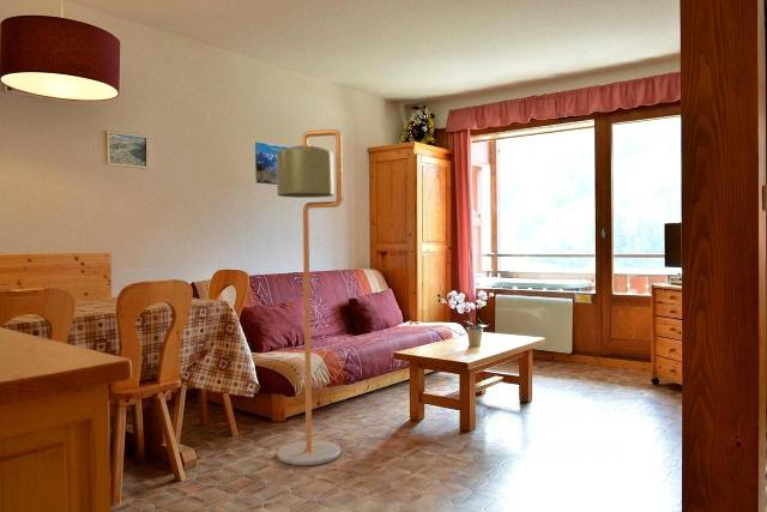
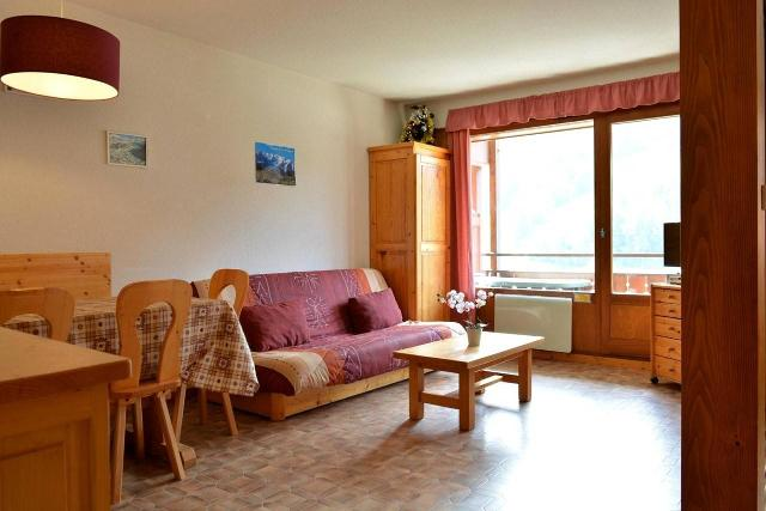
- floor lamp (308, 293)
